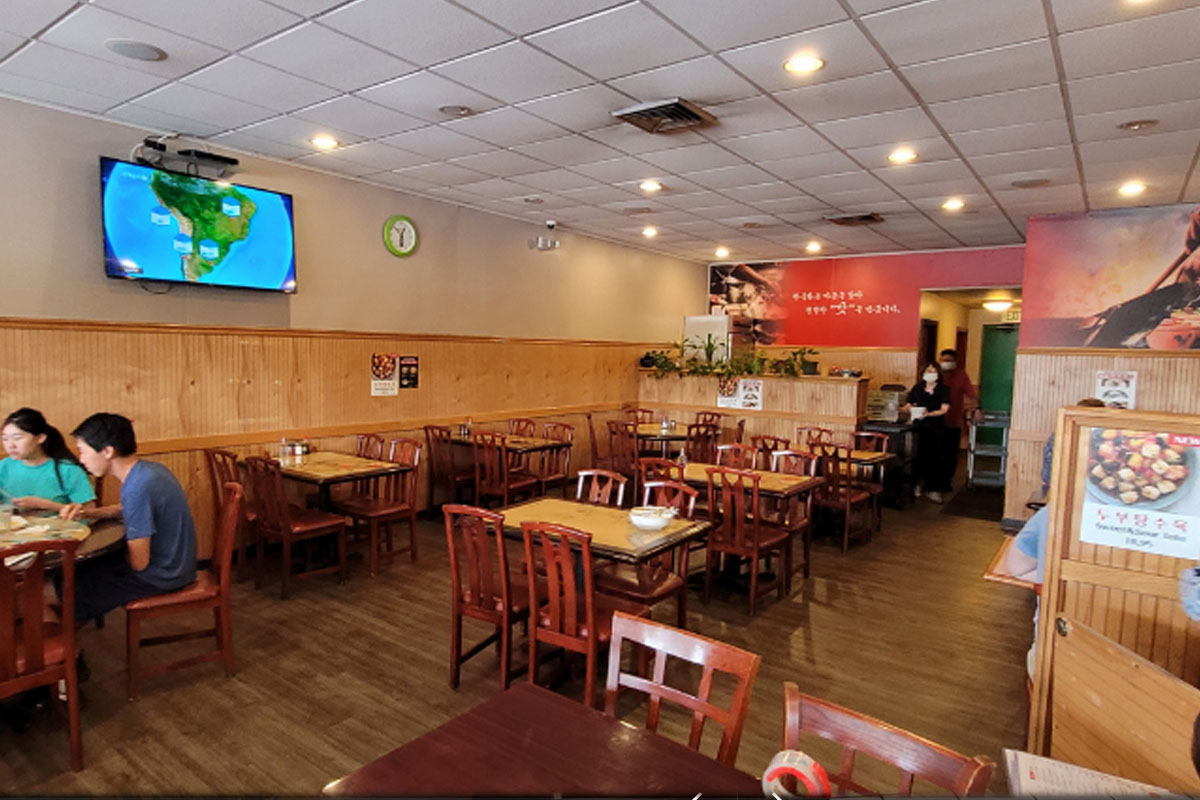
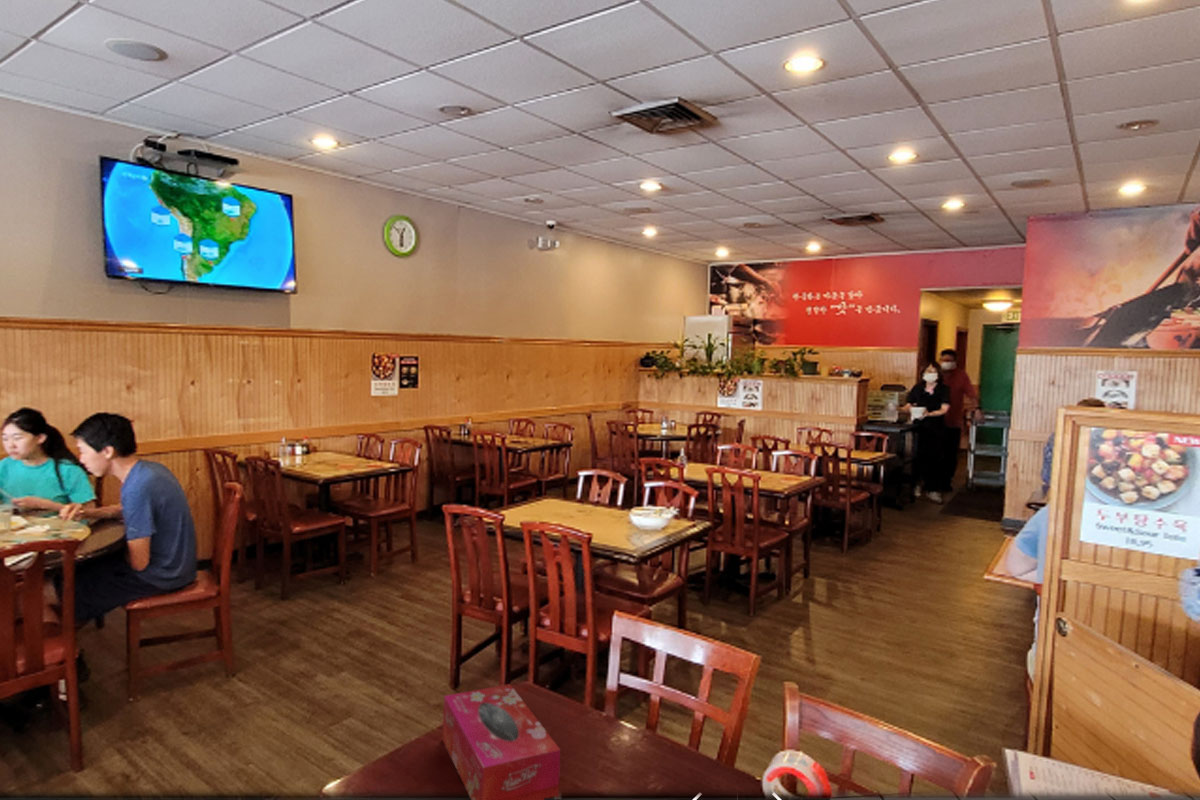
+ tissue box (497, 744)
